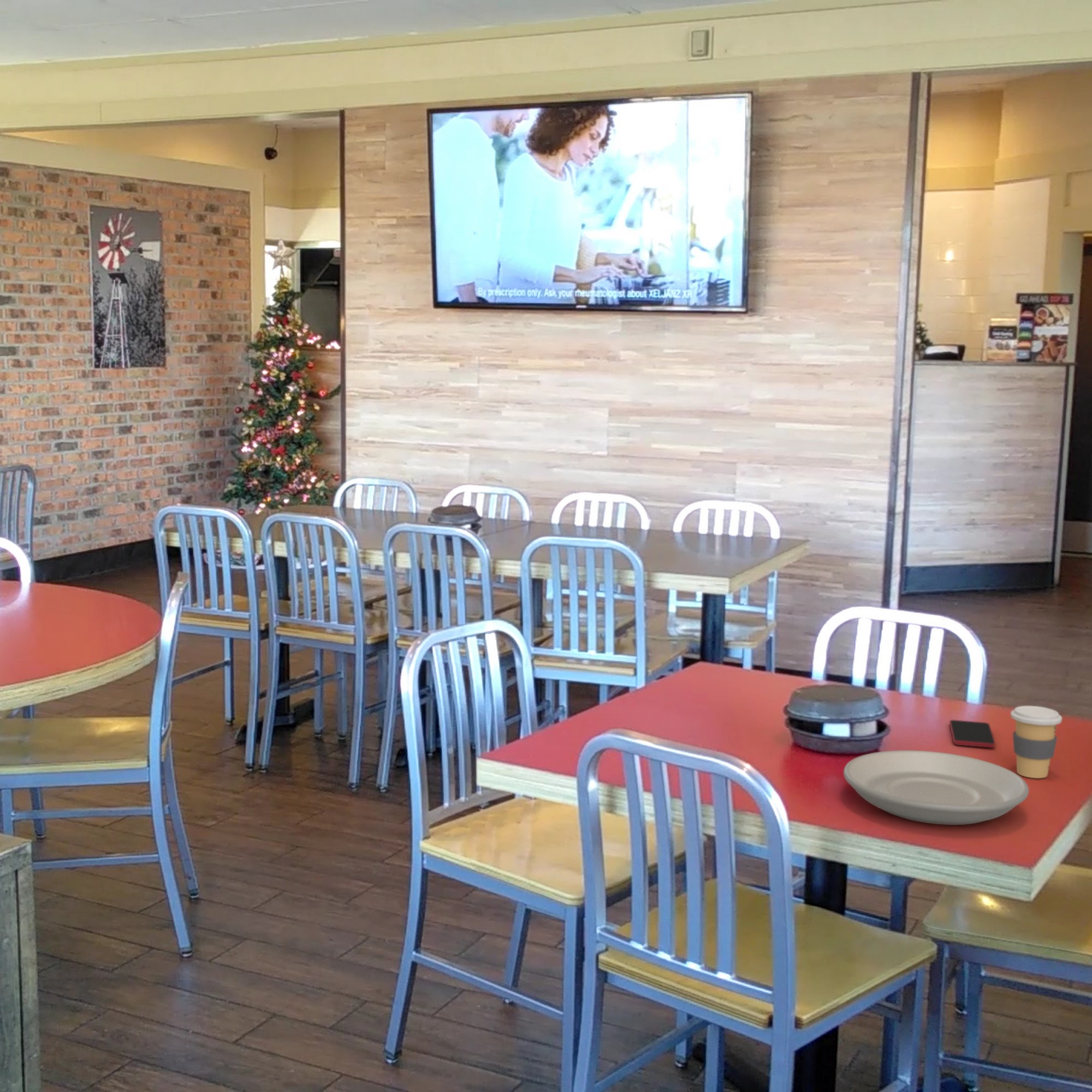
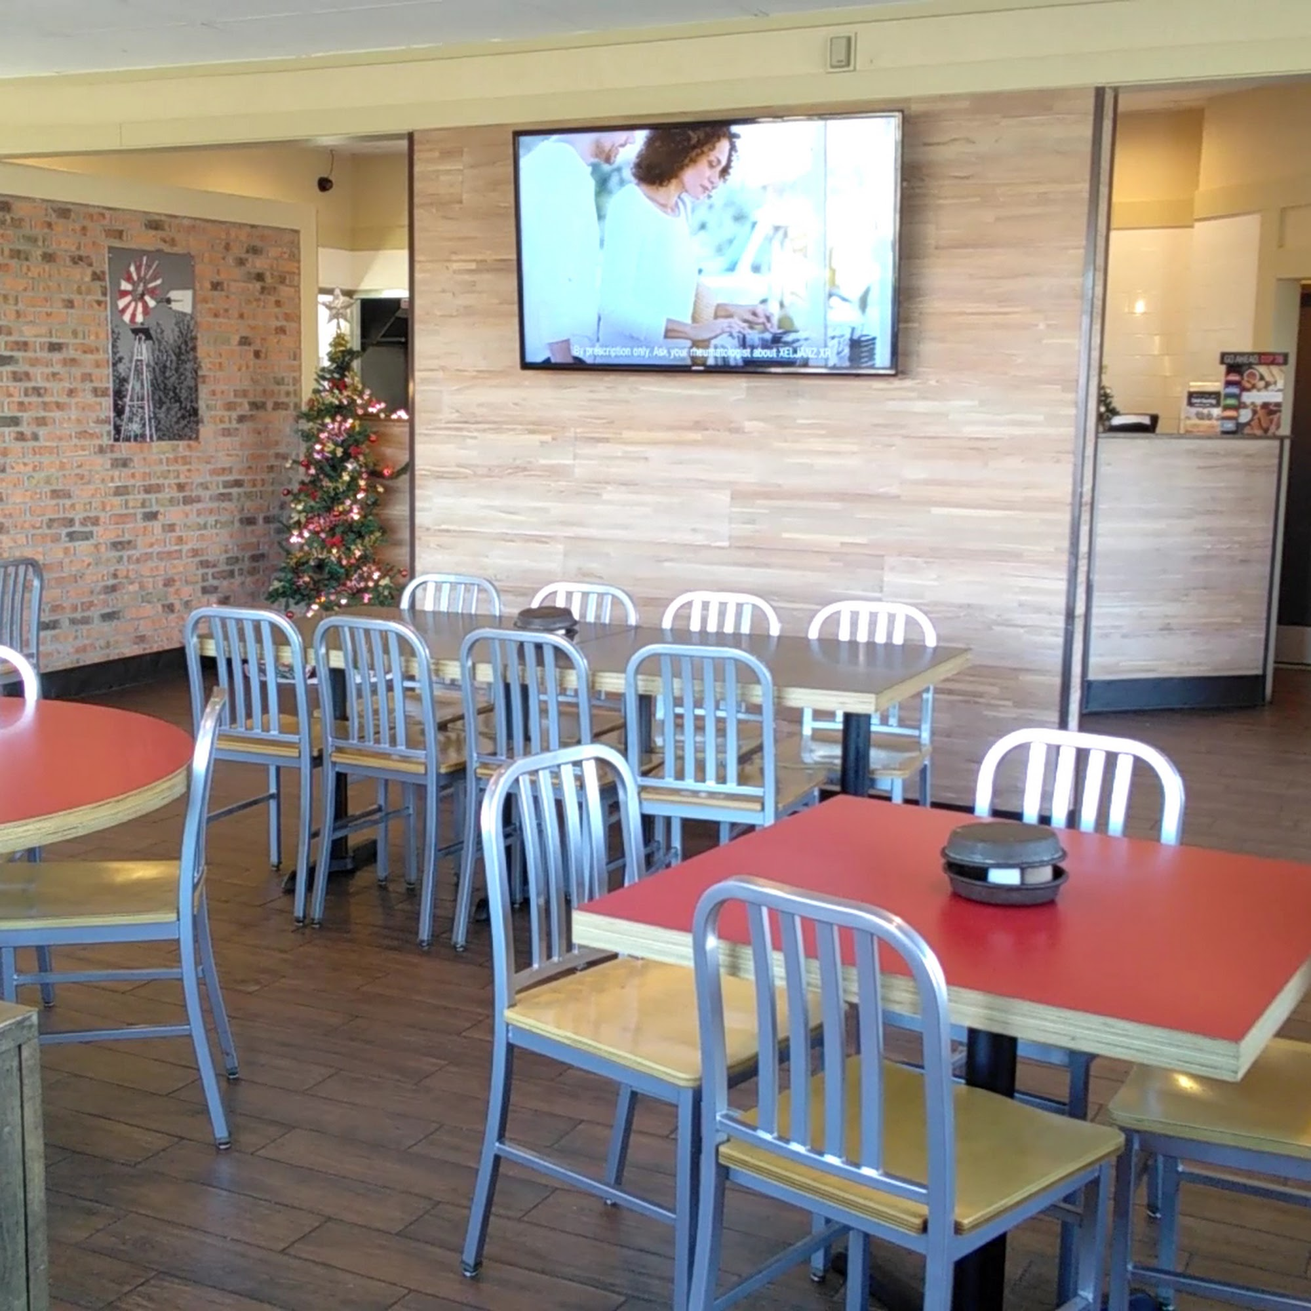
- plate (934, 790)
- coffee cup (1034, 742)
- smartphone (971, 733)
